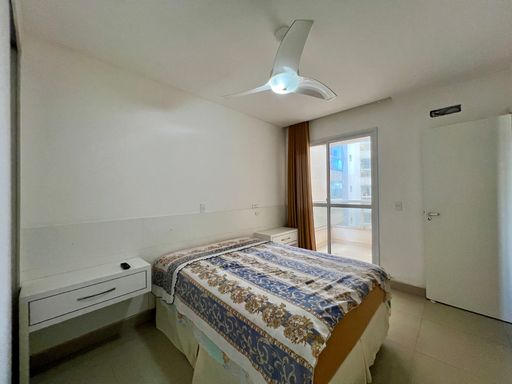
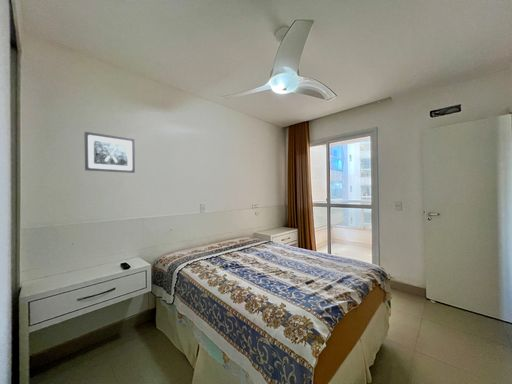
+ wall art (111, 153)
